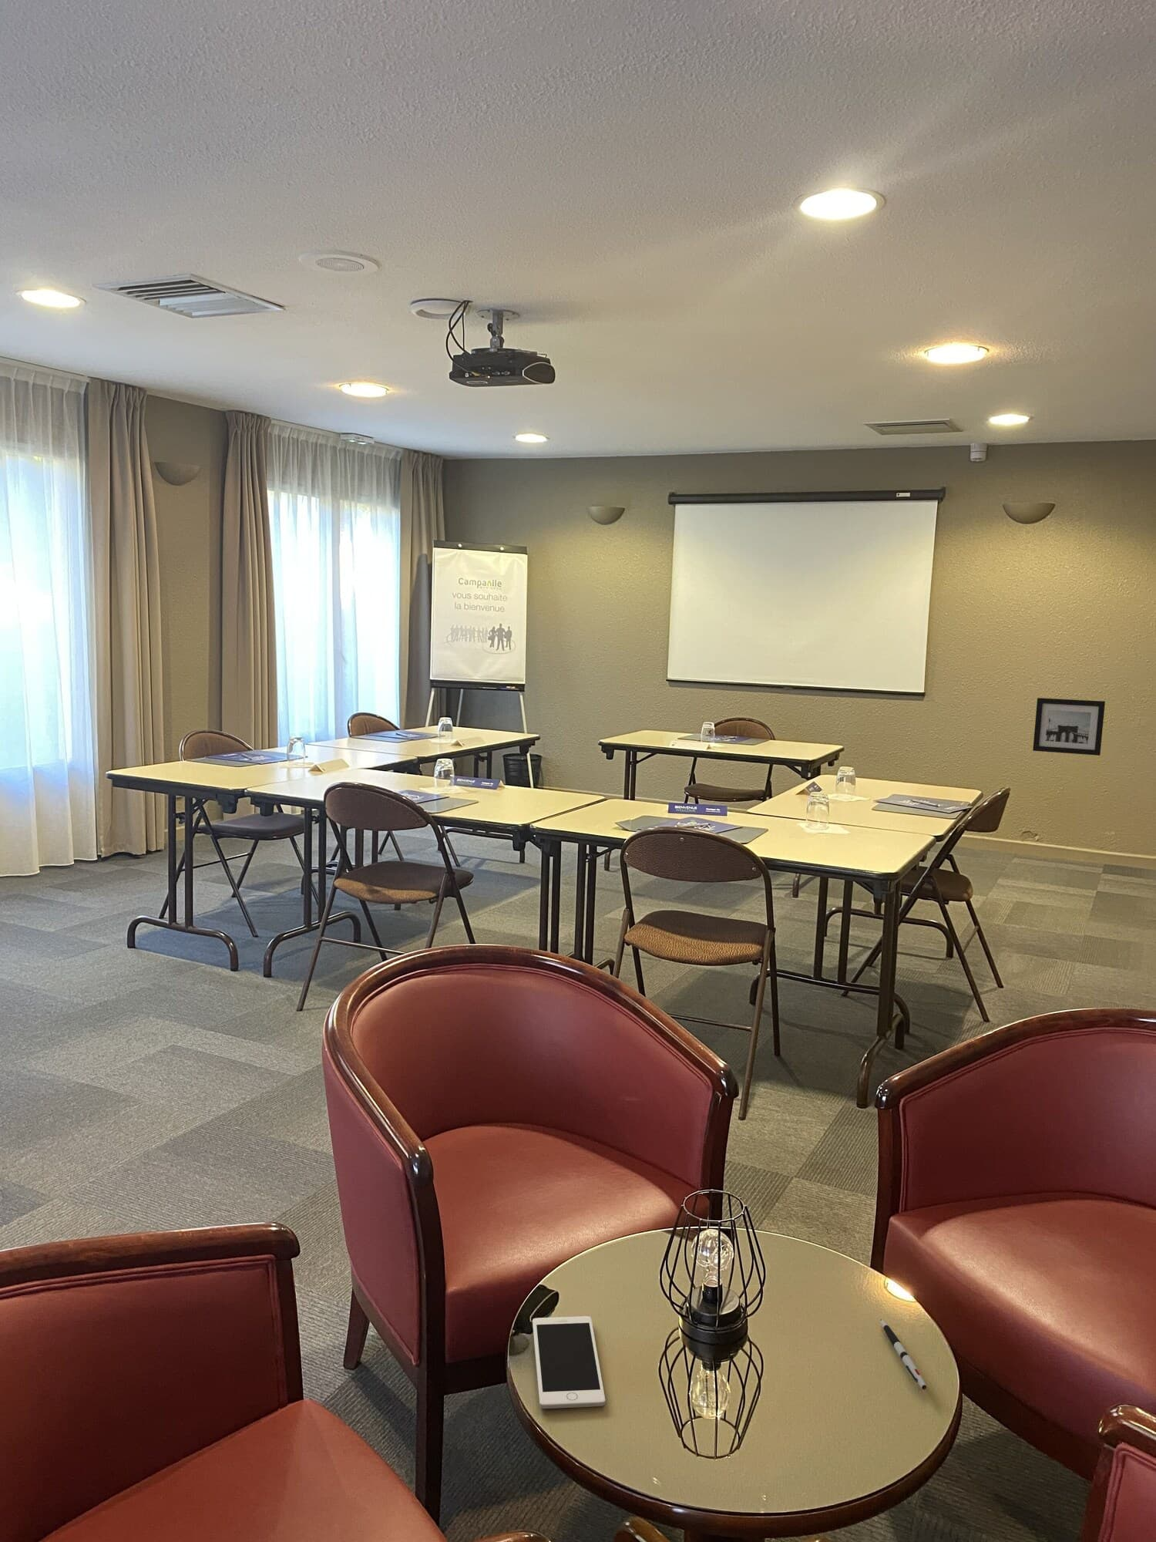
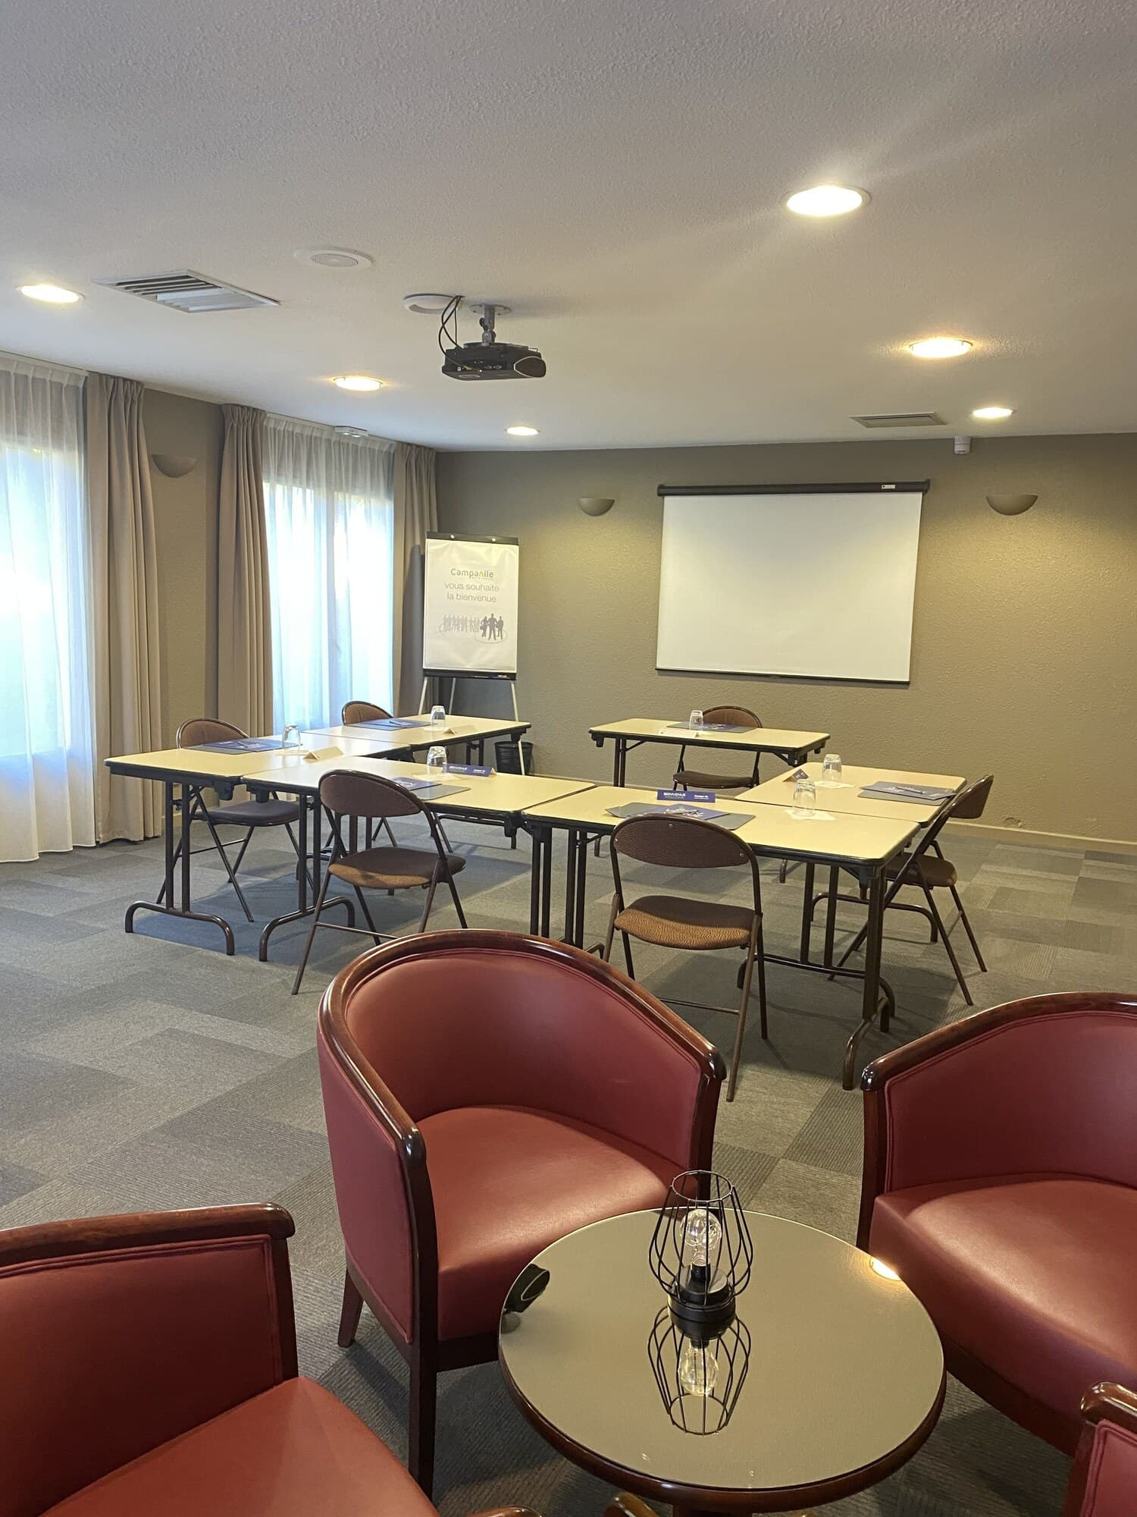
- cell phone (566, 1360)
- wall art (1069, 726)
- pen (901, 1351)
